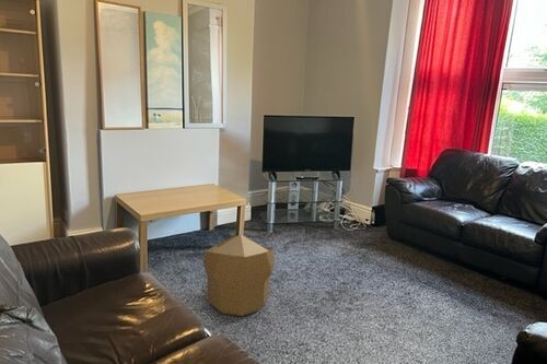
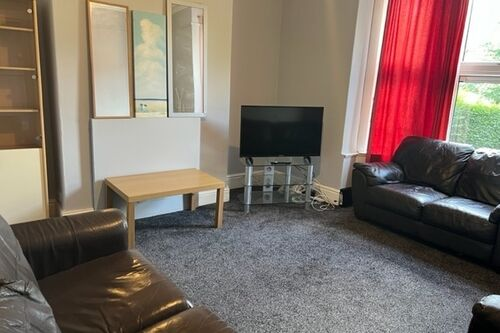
- pouf (238, 269)
